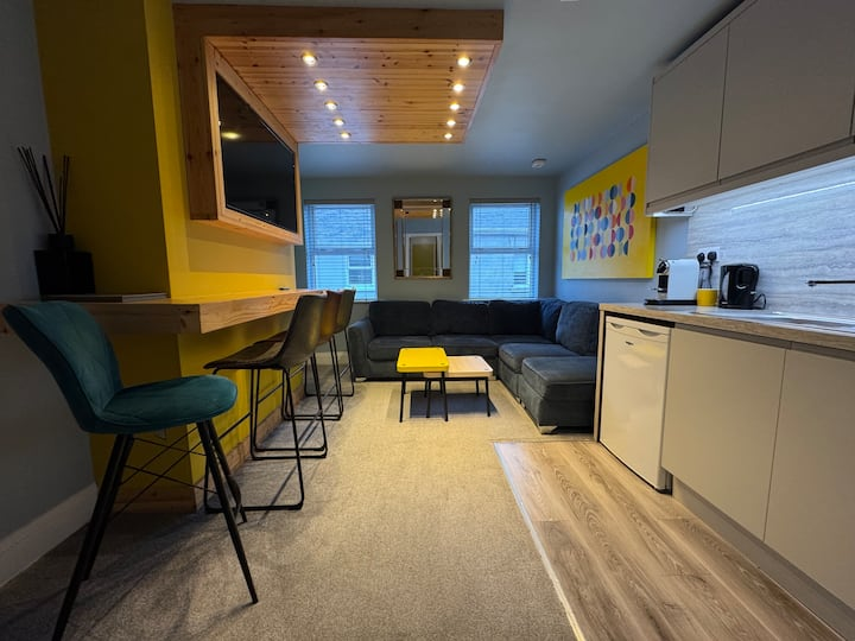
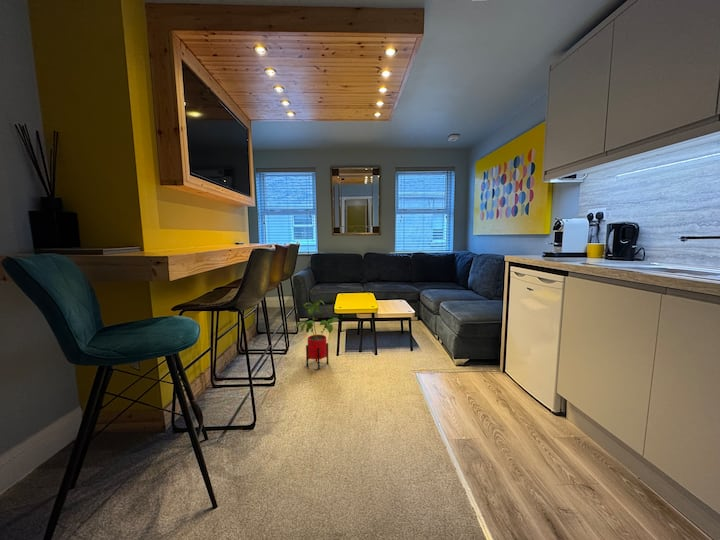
+ house plant (317, 335)
